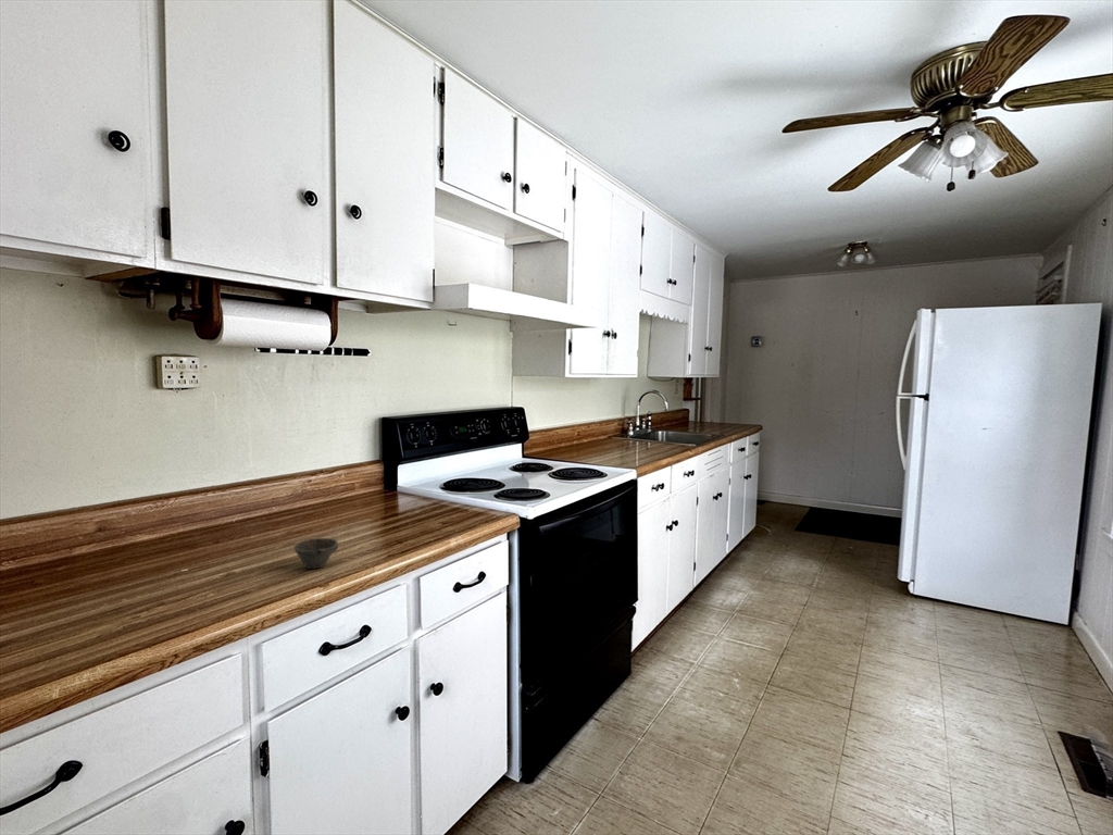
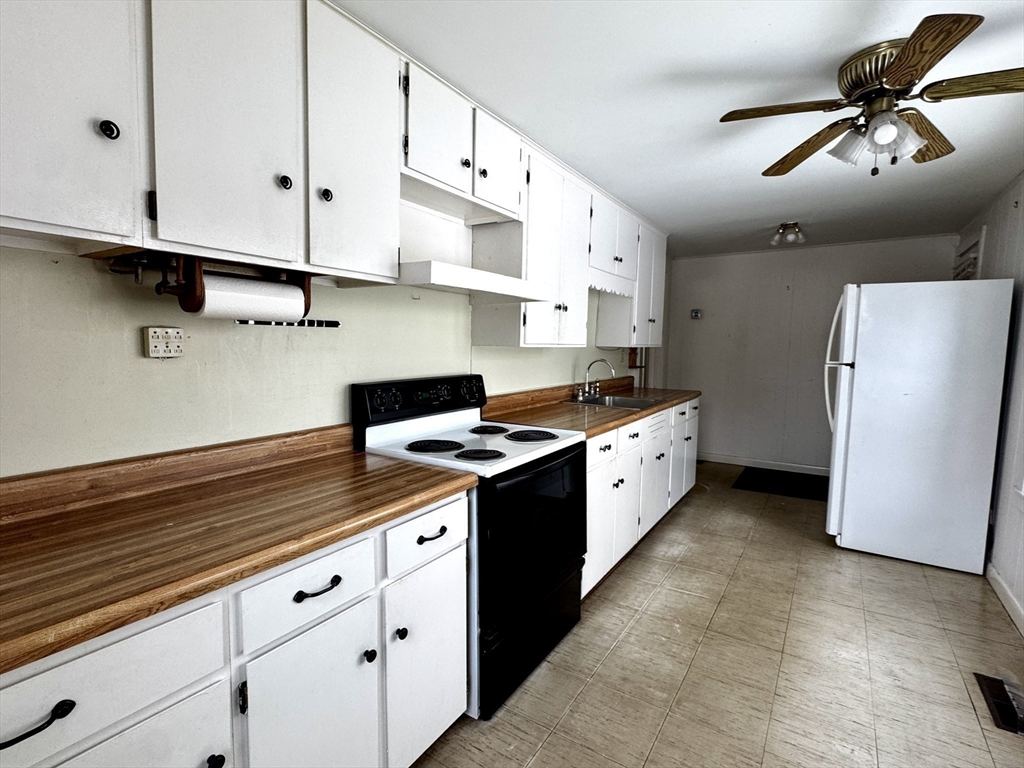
- cup (318, 553)
